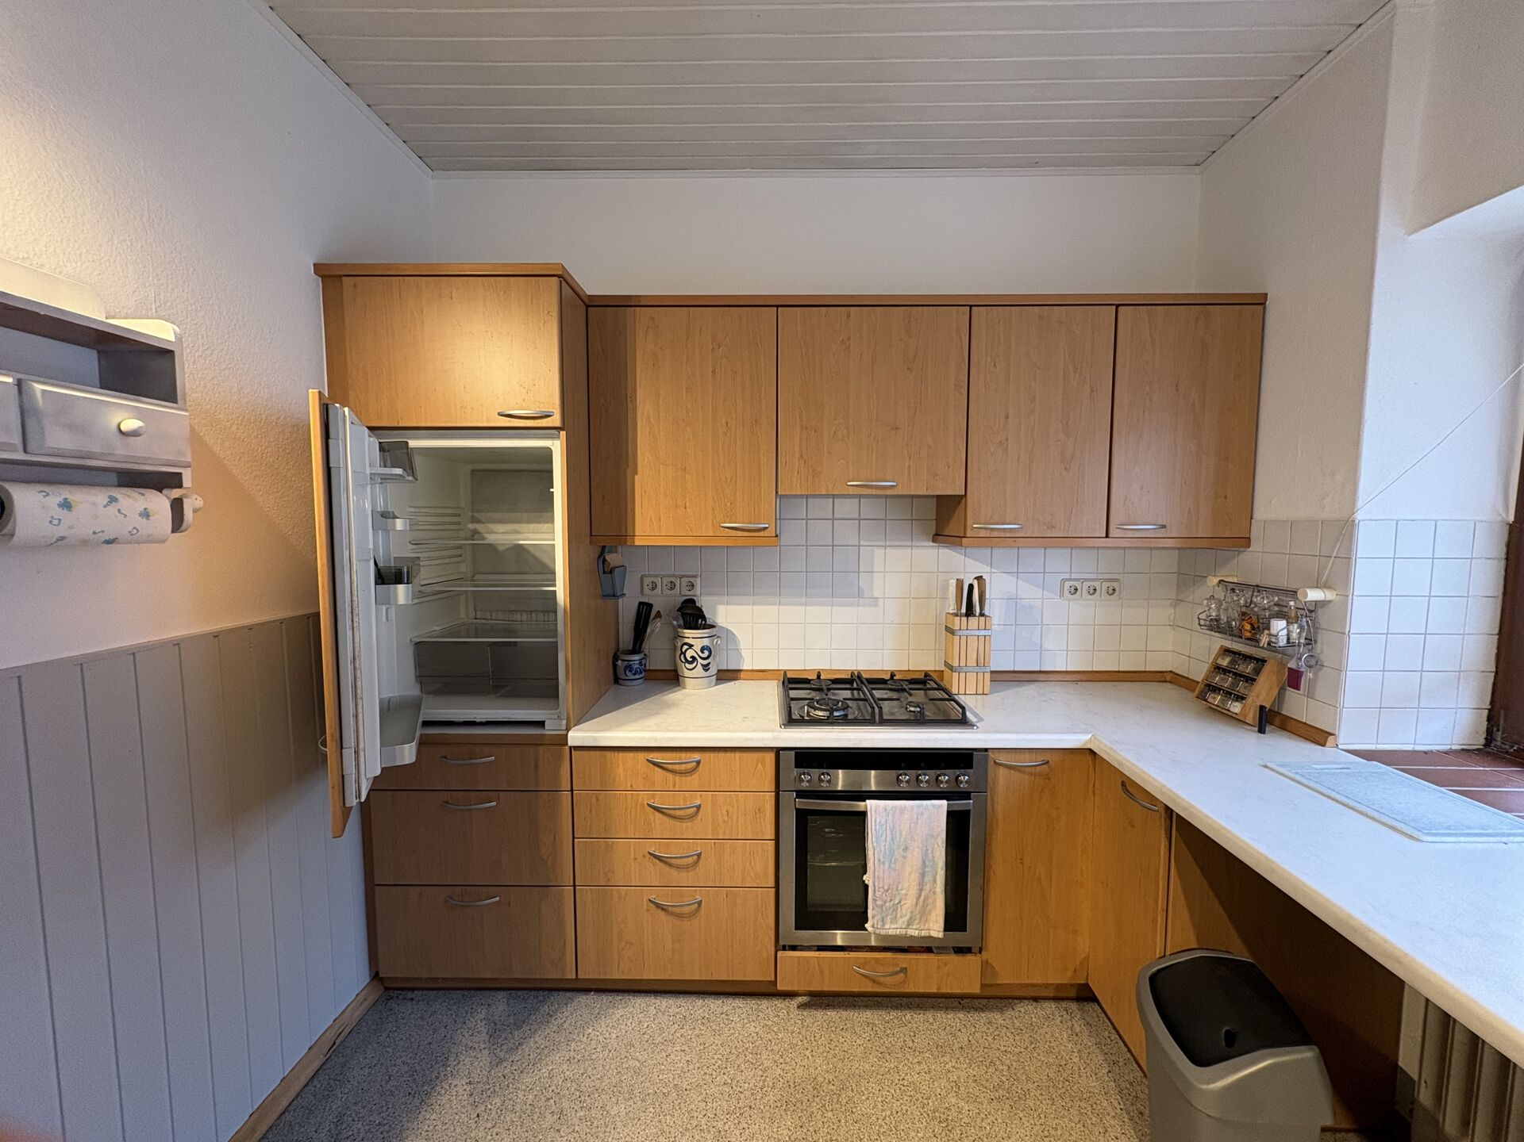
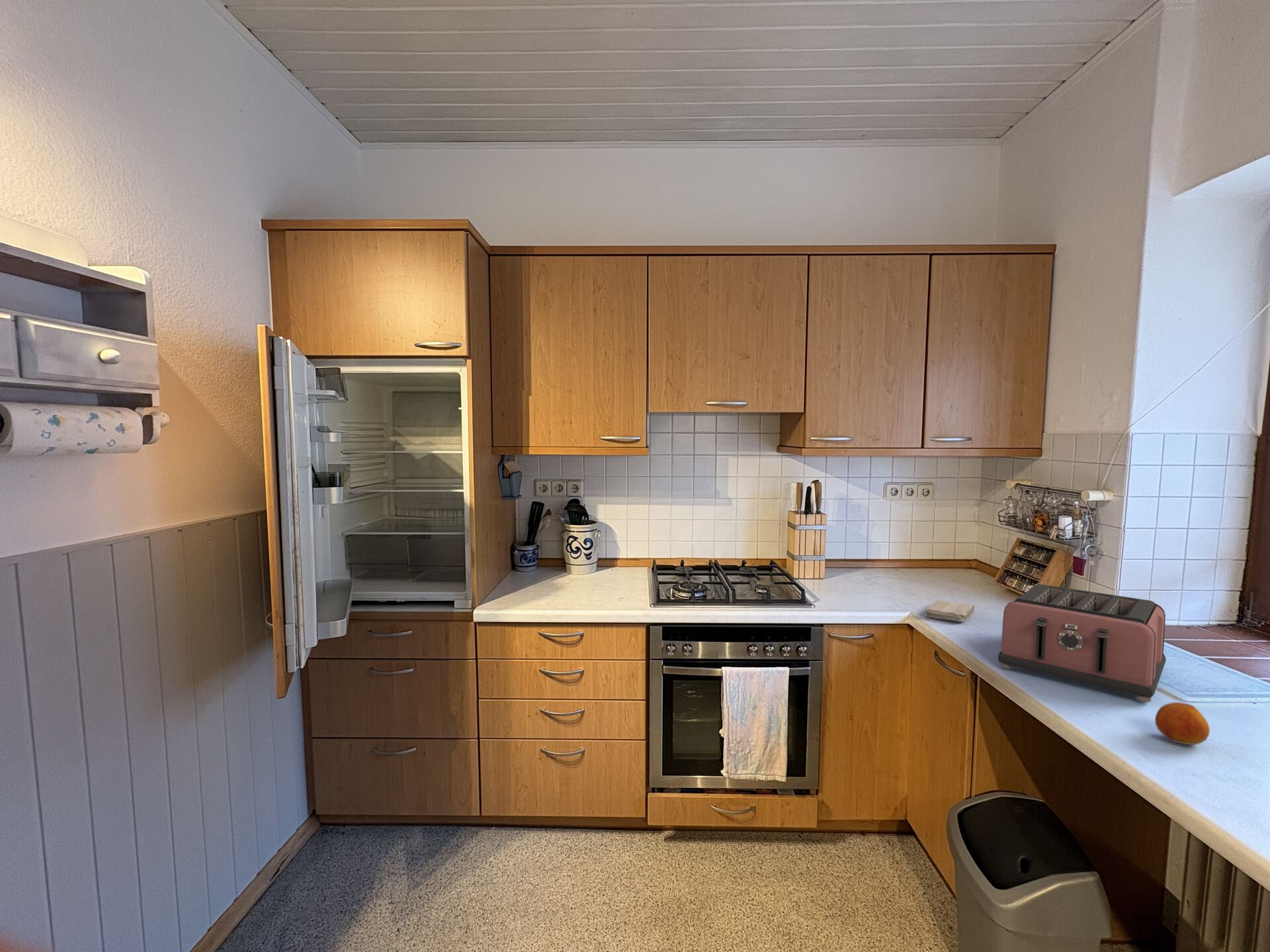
+ toaster (1081, 635)
+ fruit (1182, 722)
+ washcloth (949, 610)
